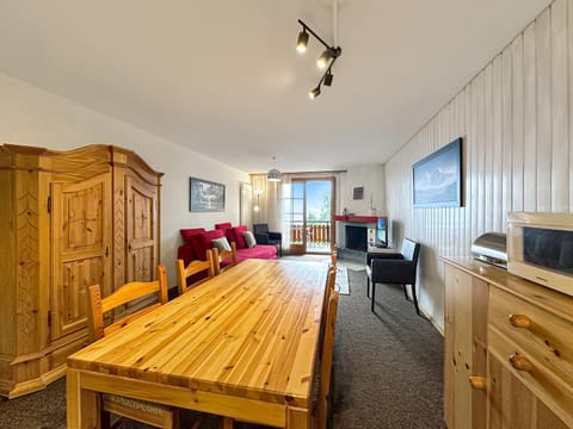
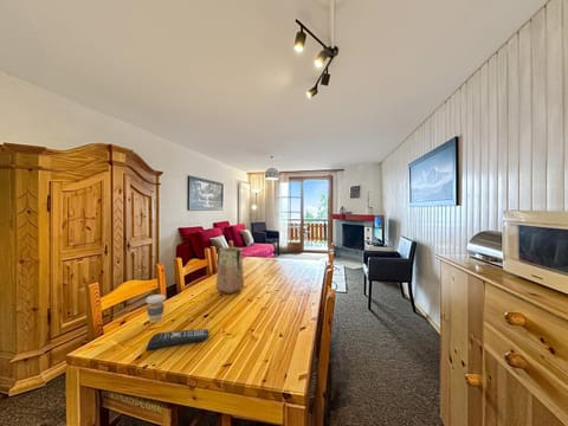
+ coffee cup (155, 308)
+ remote control (179, 337)
+ vase (228, 269)
